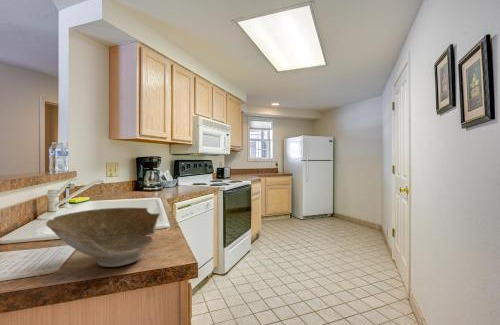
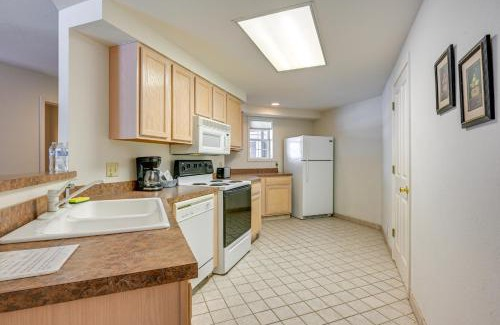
- bowl (107, 235)
